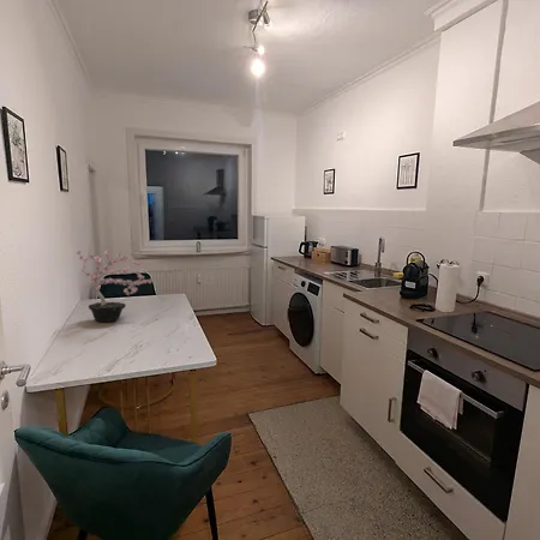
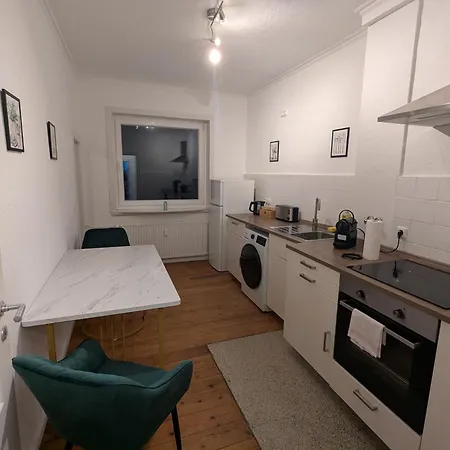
- potted plant (119, 283)
